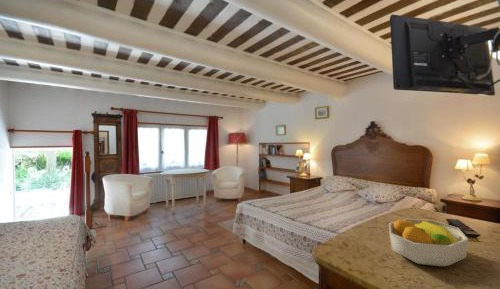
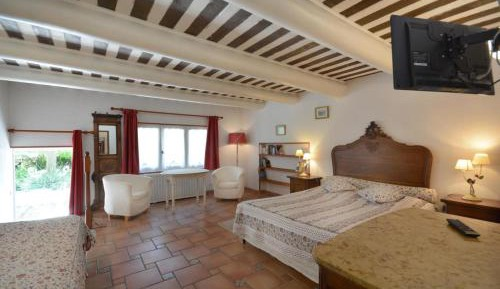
- fruit bowl (424, 236)
